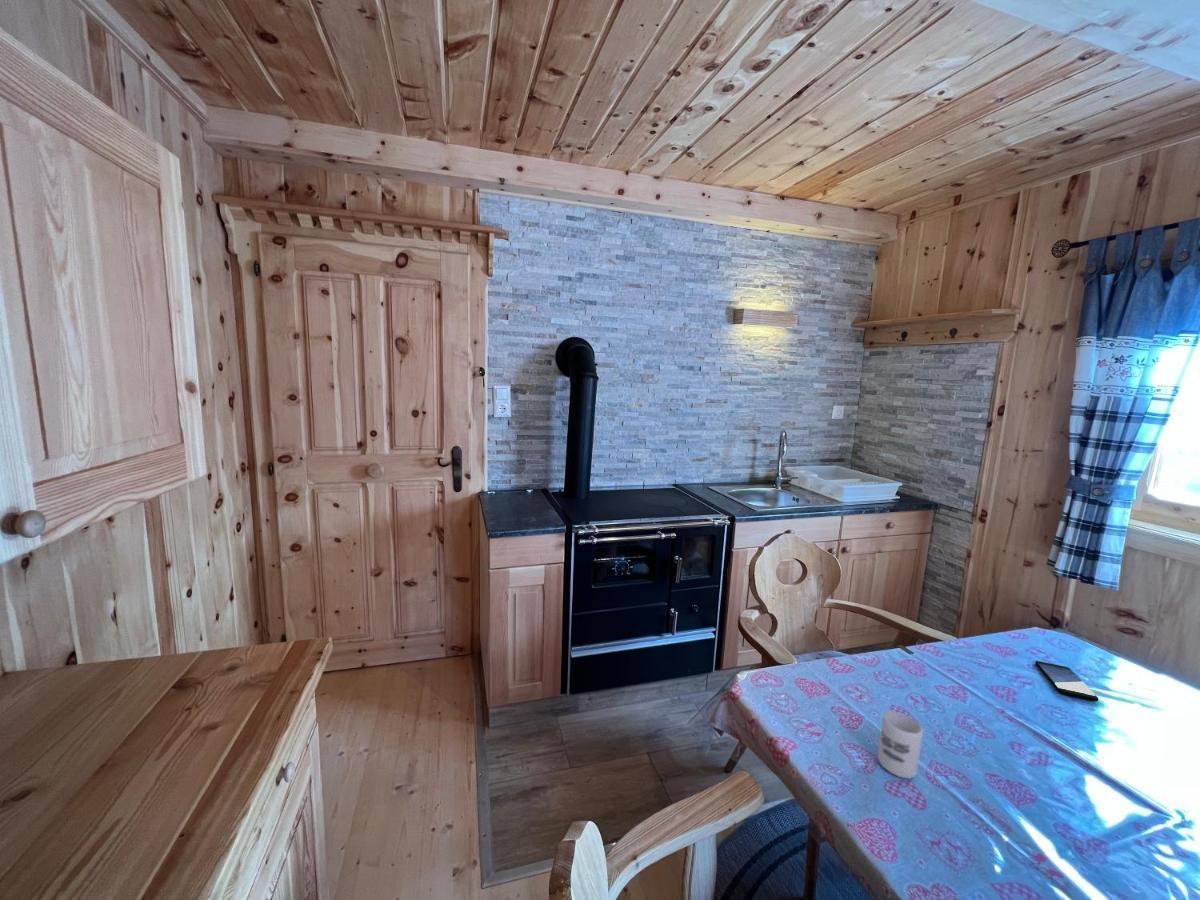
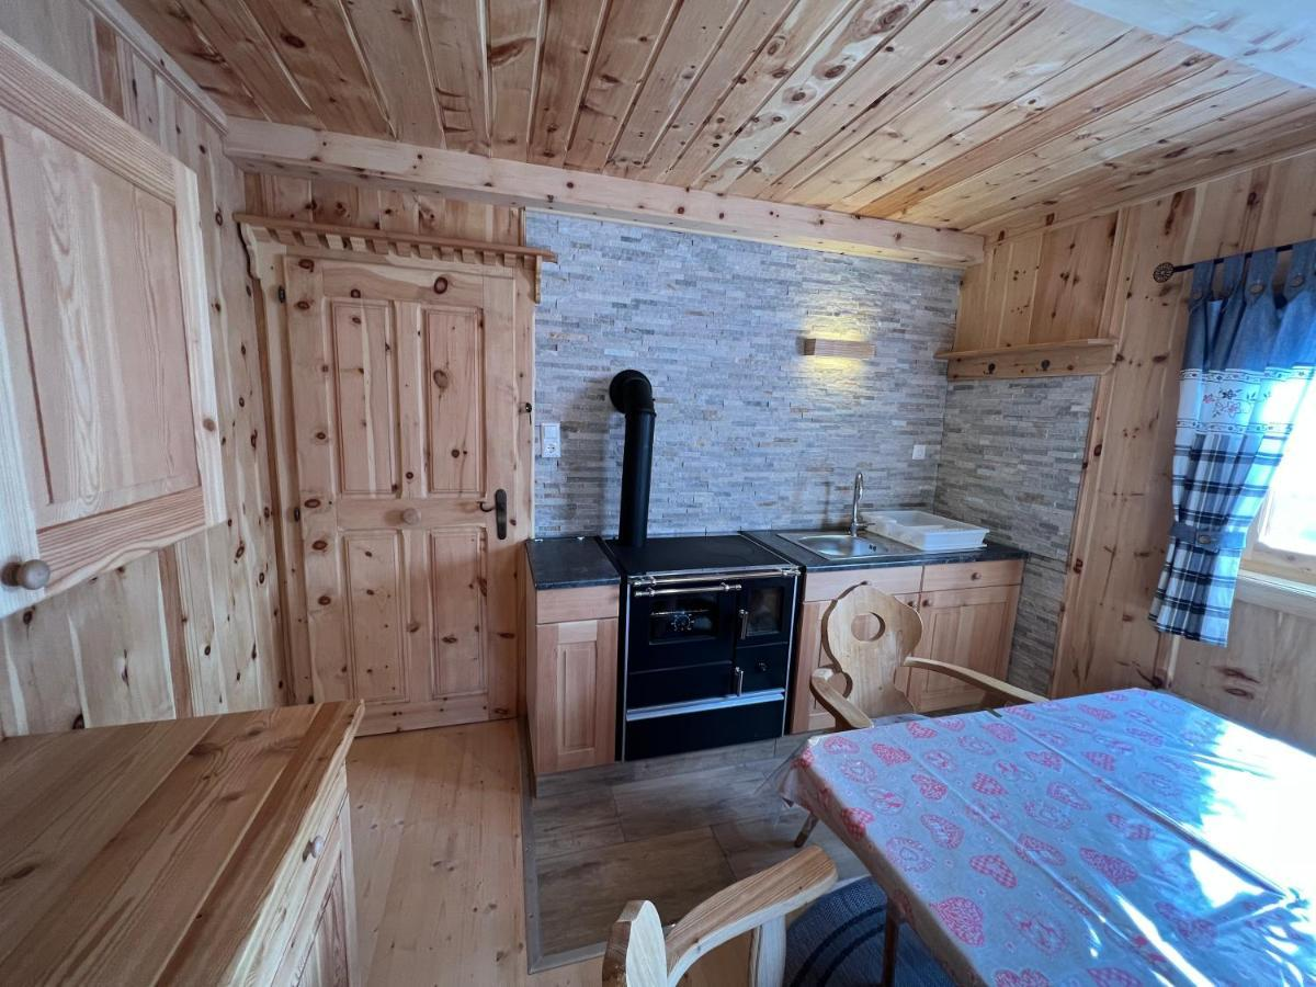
- smartphone (1064, 679)
- cup (899, 744)
